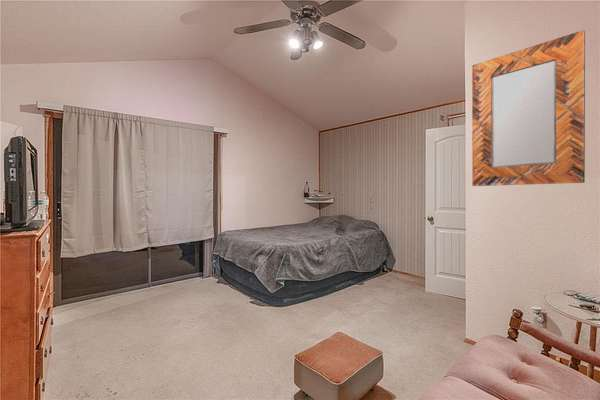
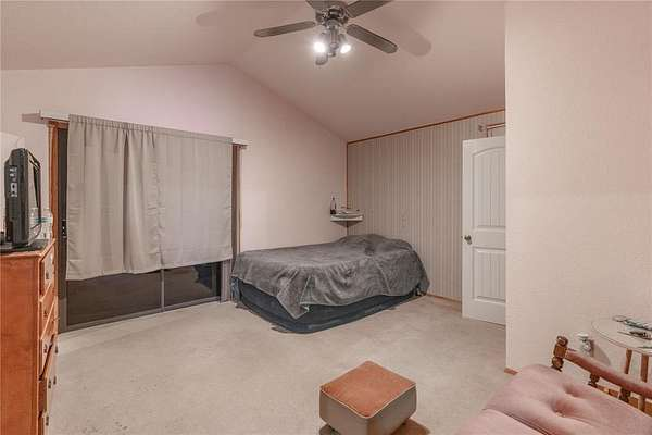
- home mirror (522, 117)
